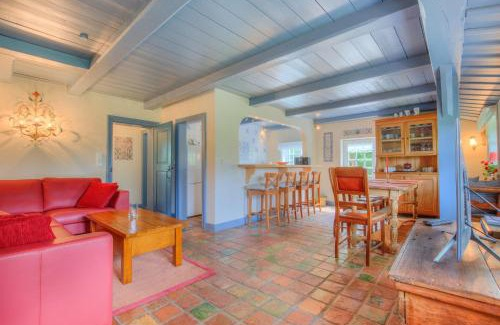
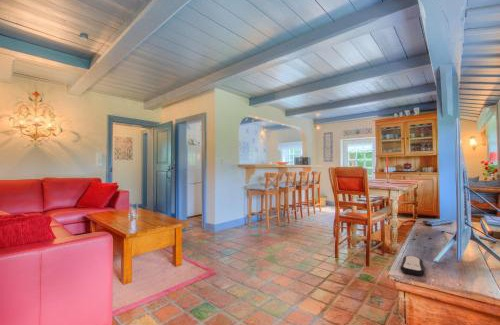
+ remote control (412, 264)
